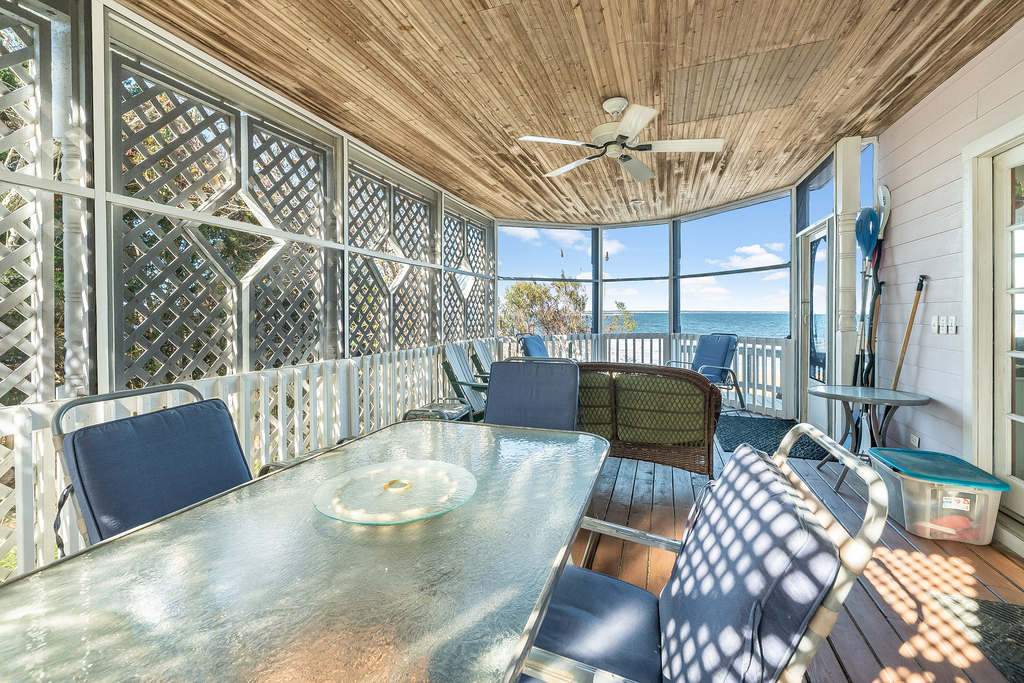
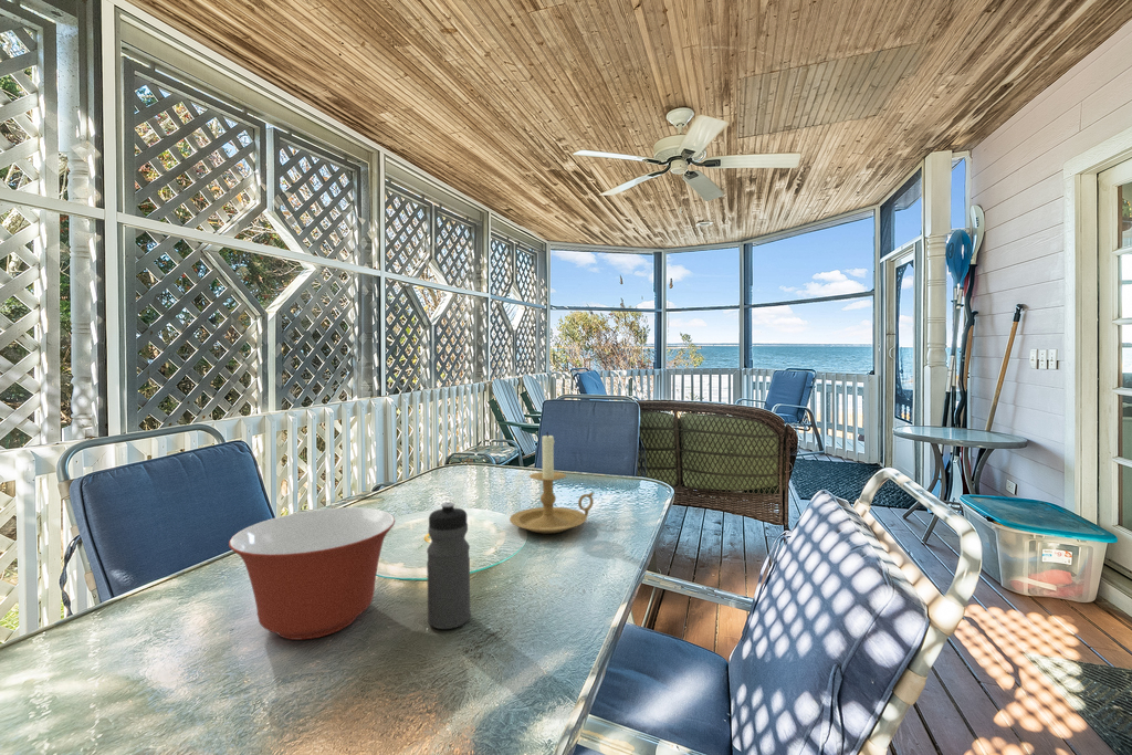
+ candle holder (548, 479)
+ water bottle (448, 560)
+ mixing bowl (317, 574)
